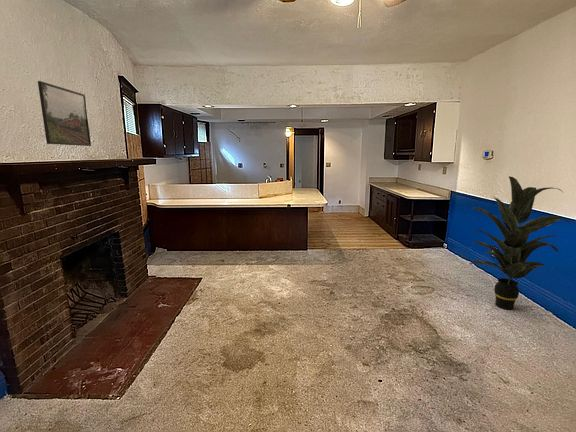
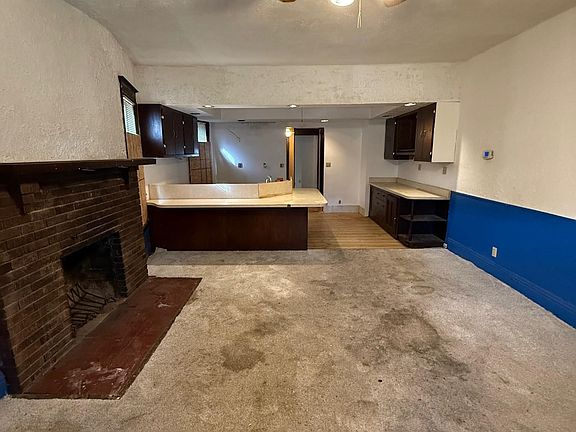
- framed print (67, 117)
- indoor plant (512, 243)
